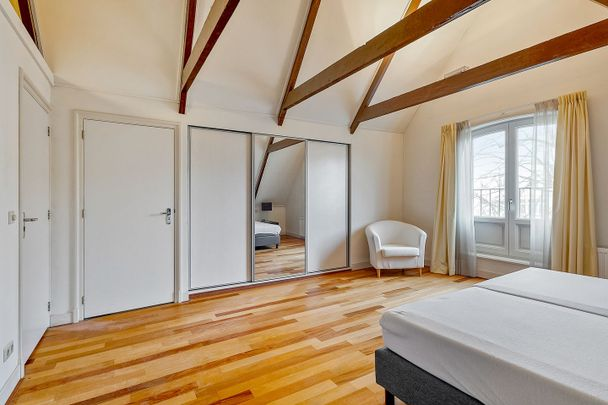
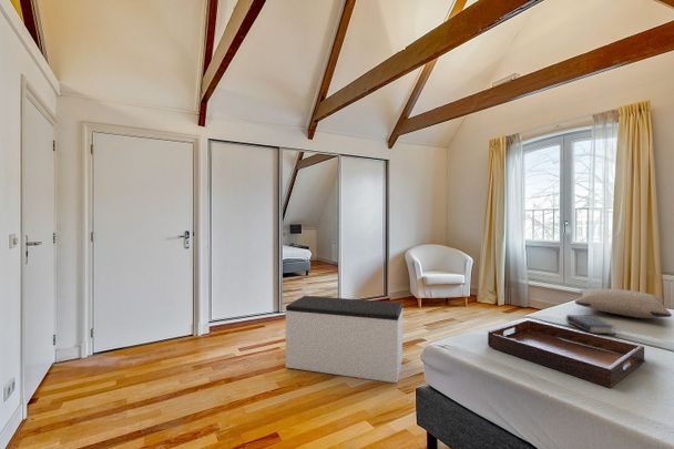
+ hardback book (589, 324)
+ serving tray (560, 346)
+ pillow (619, 302)
+ bench (345, 334)
